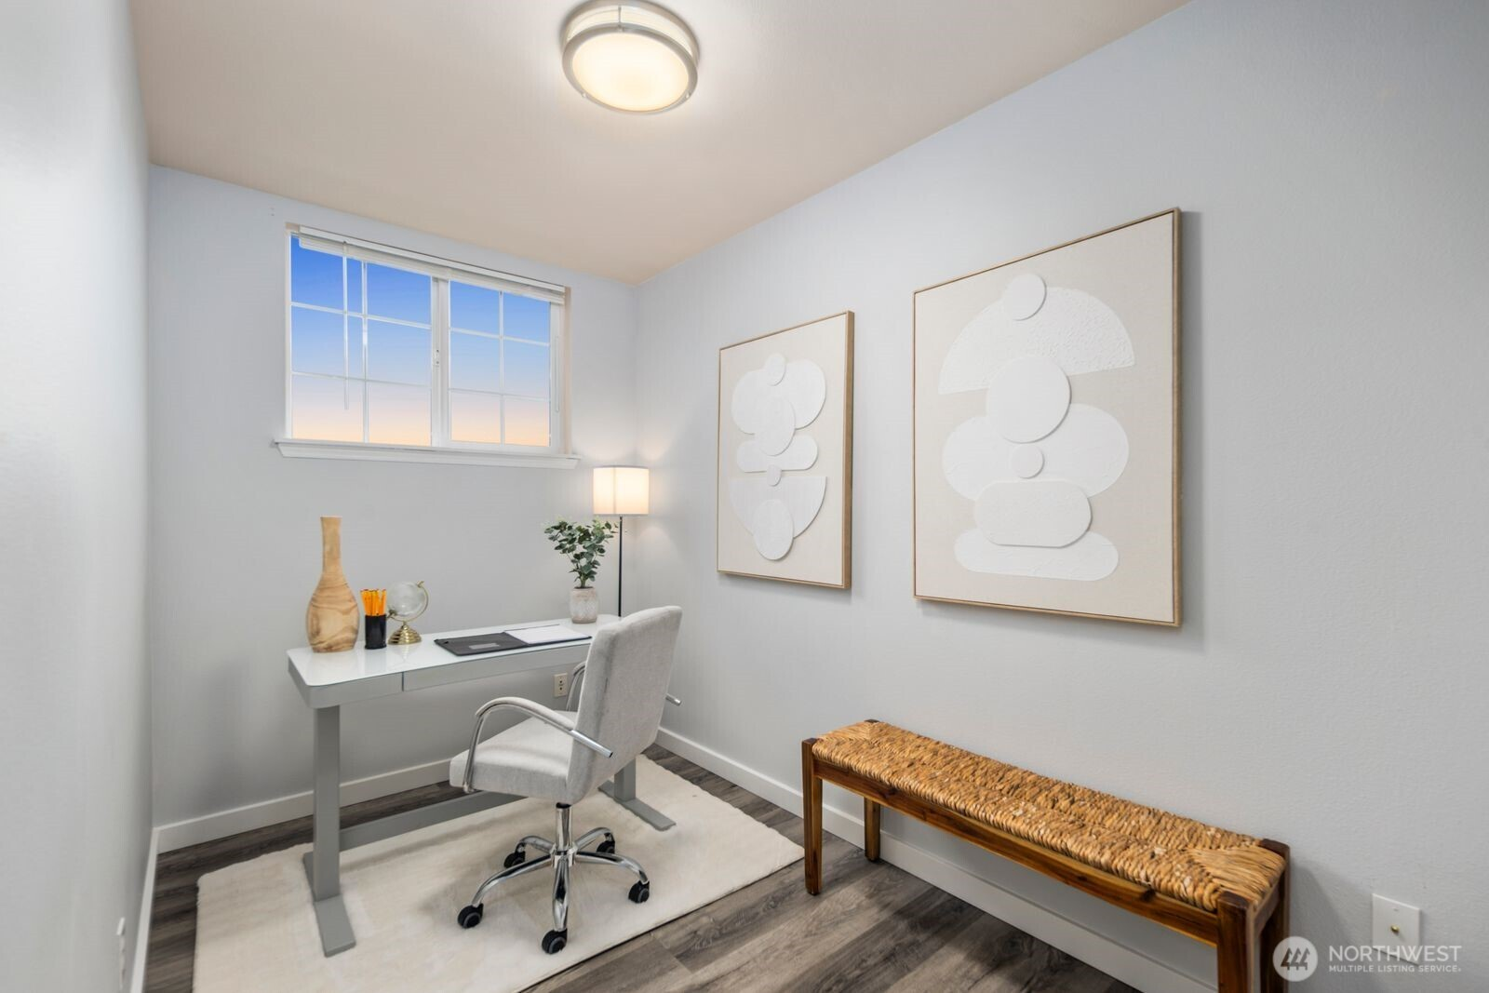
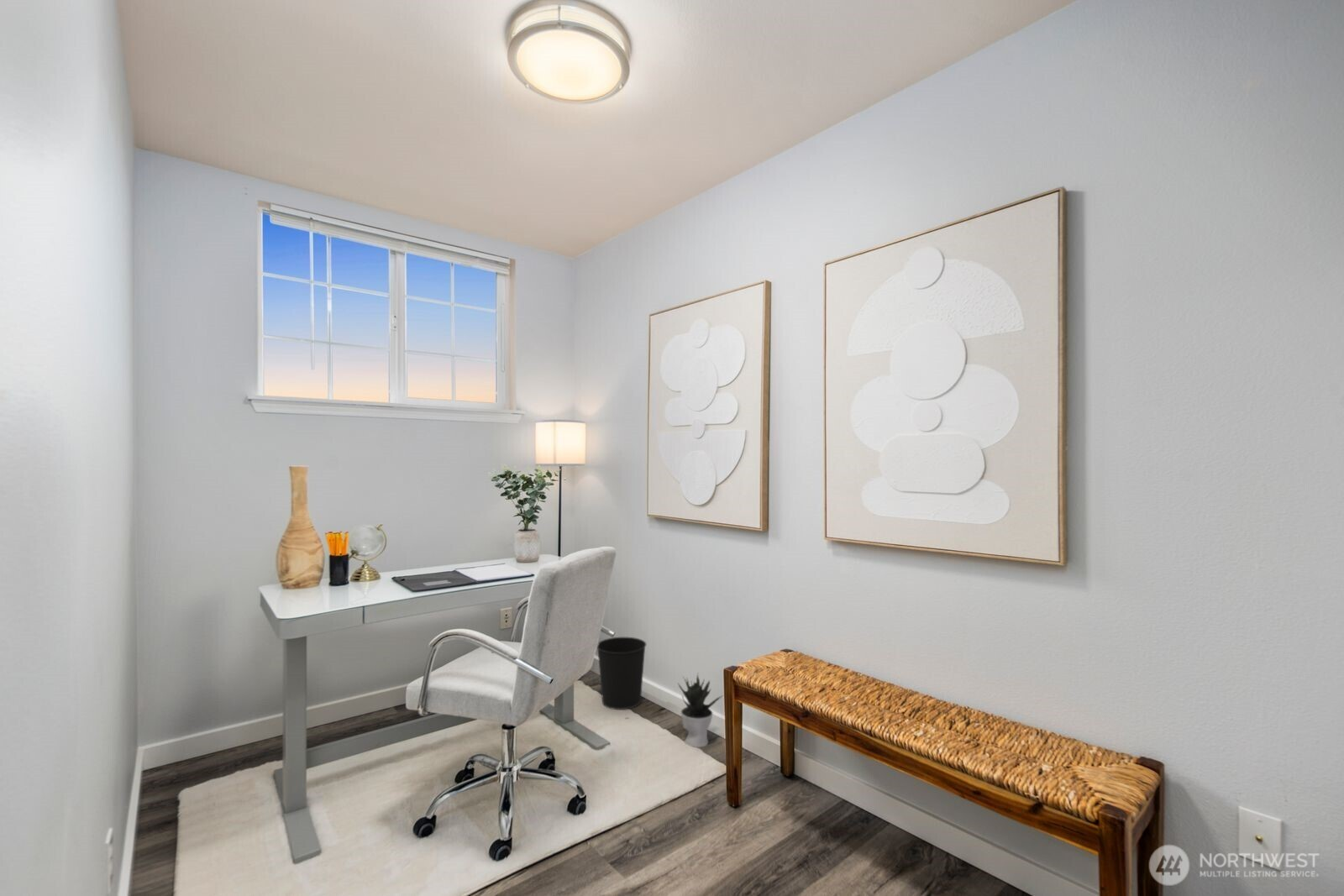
+ wastebasket (622, 673)
+ potted plant (694, 708)
